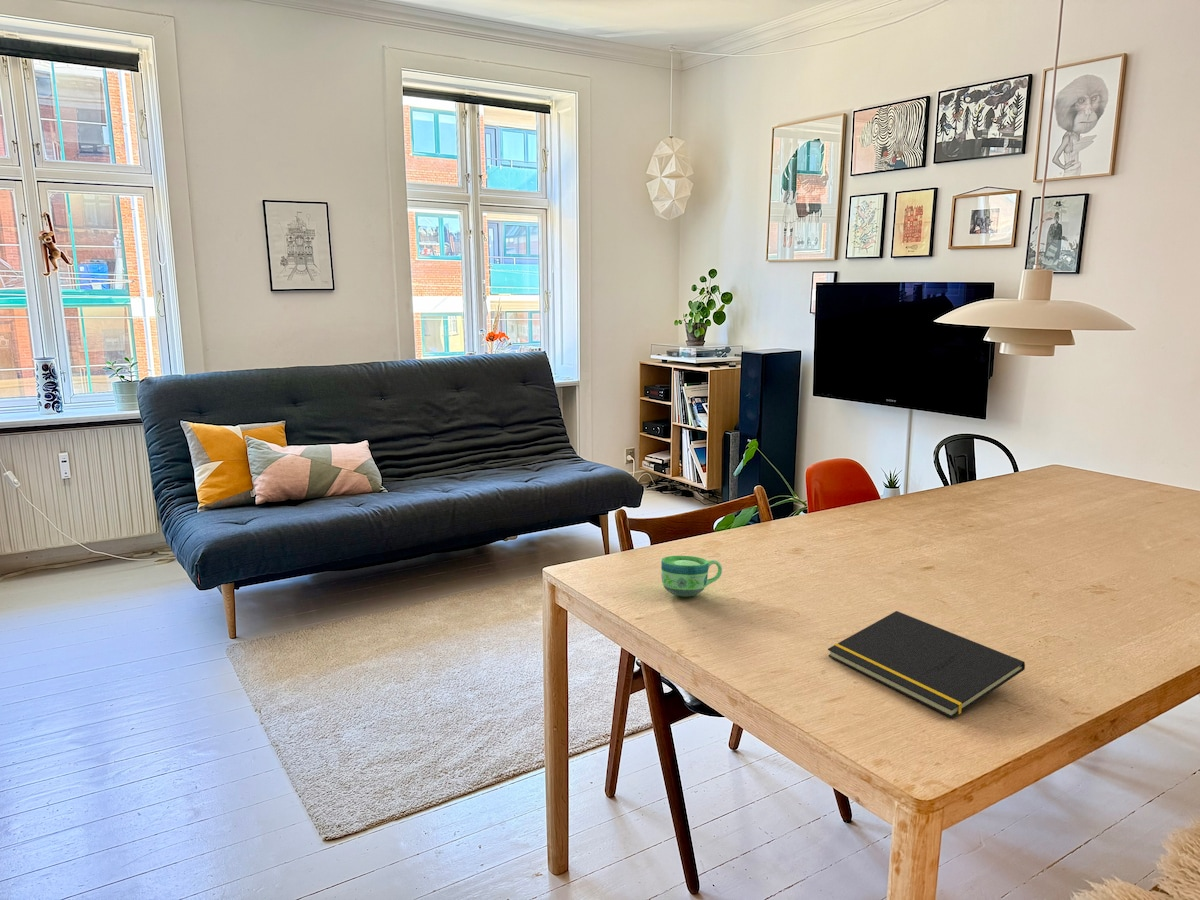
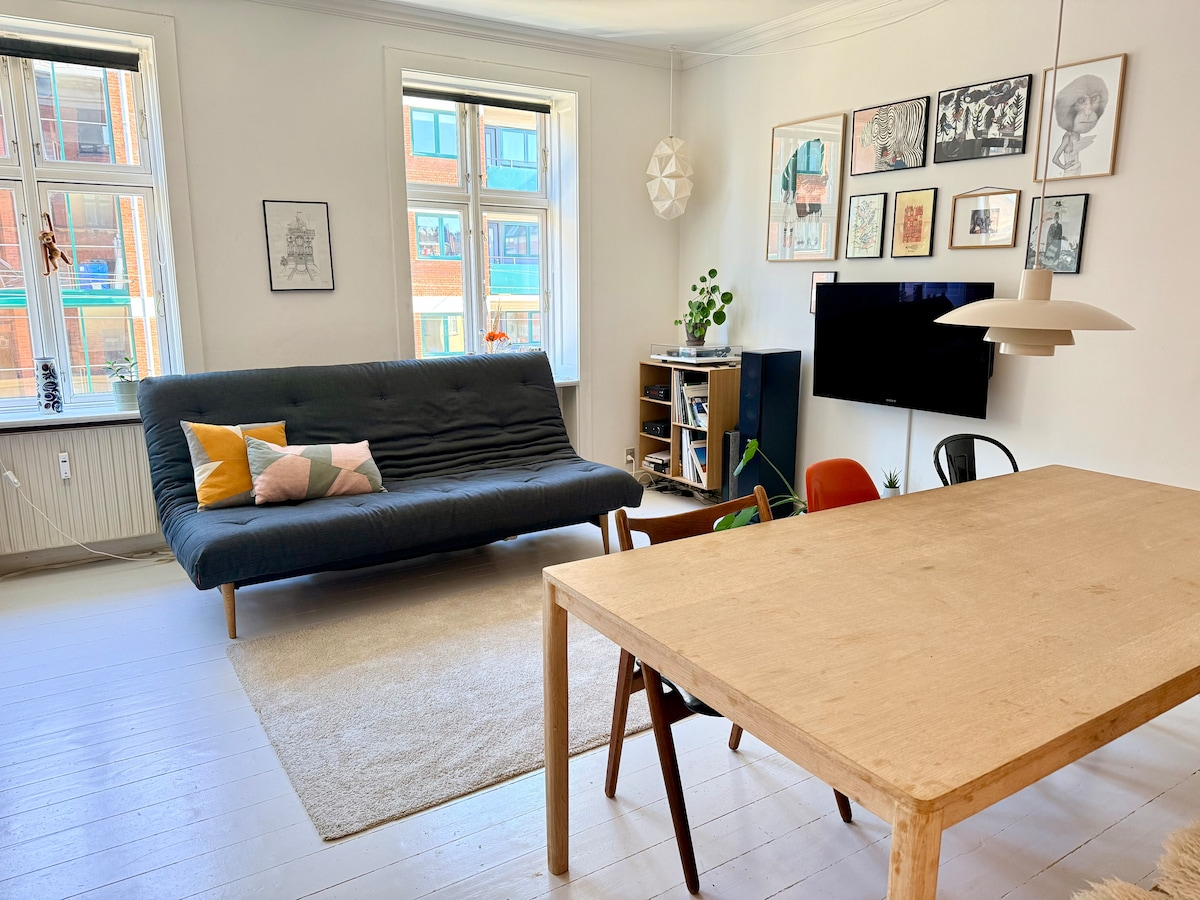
- cup (690, 574)
- notepad (921, 658)
